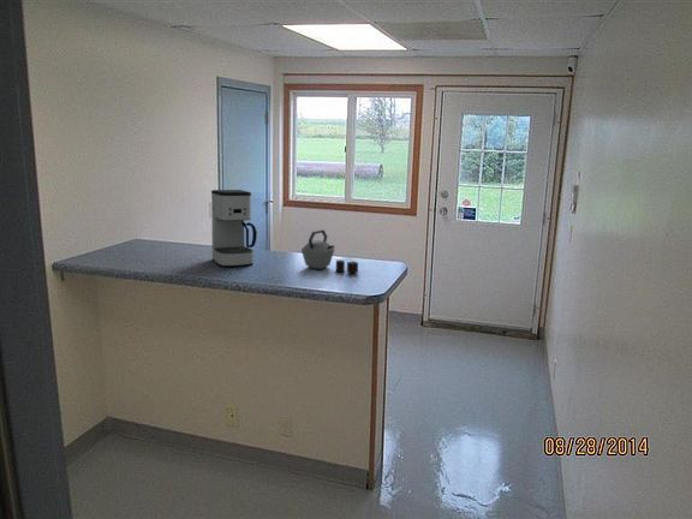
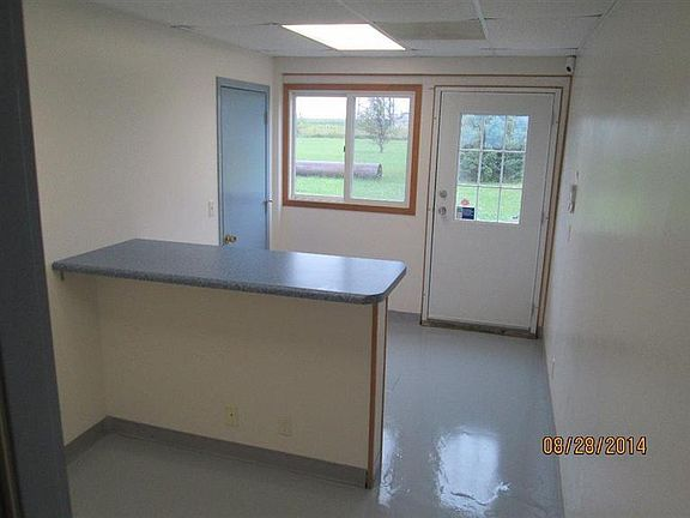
- coffee maker (235, 227)
- kettle (330, 250)
